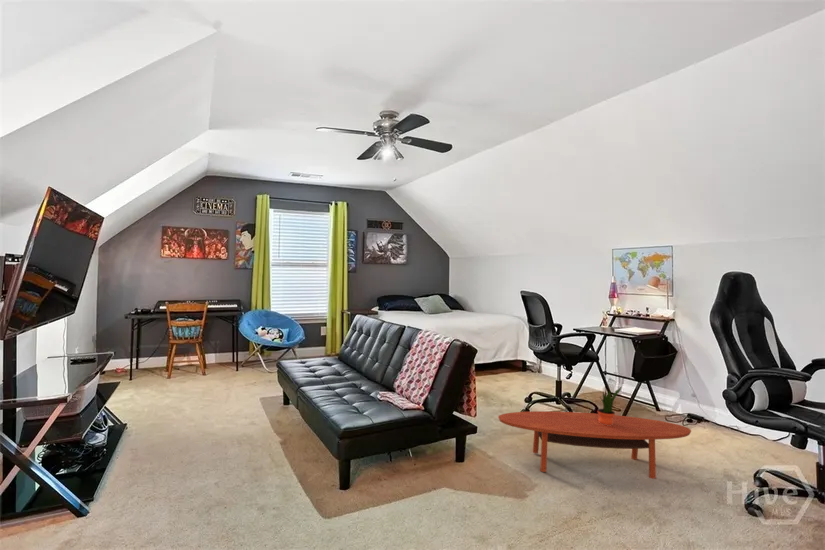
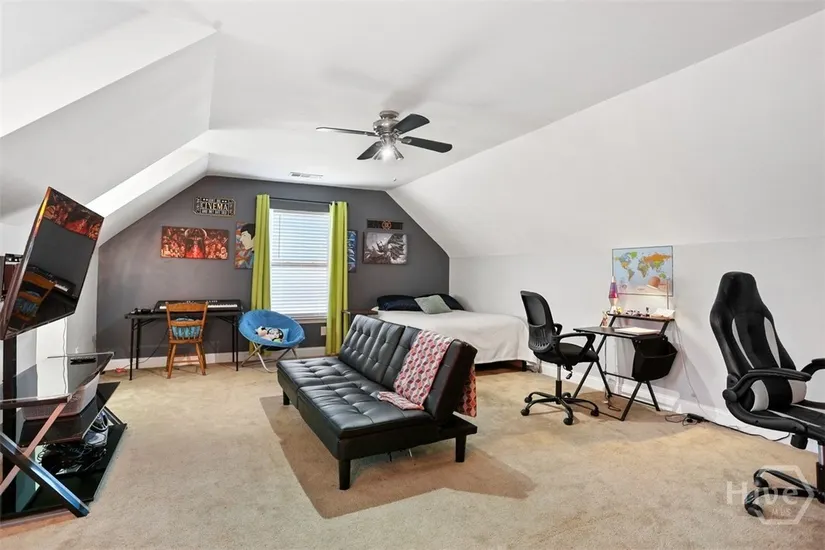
- potted plant (609, 403)
- coffee table (591, 443)
